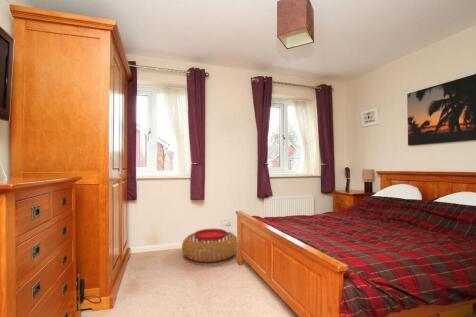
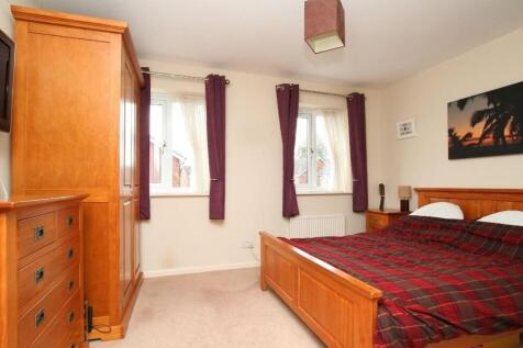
- pouf (210, 242)
